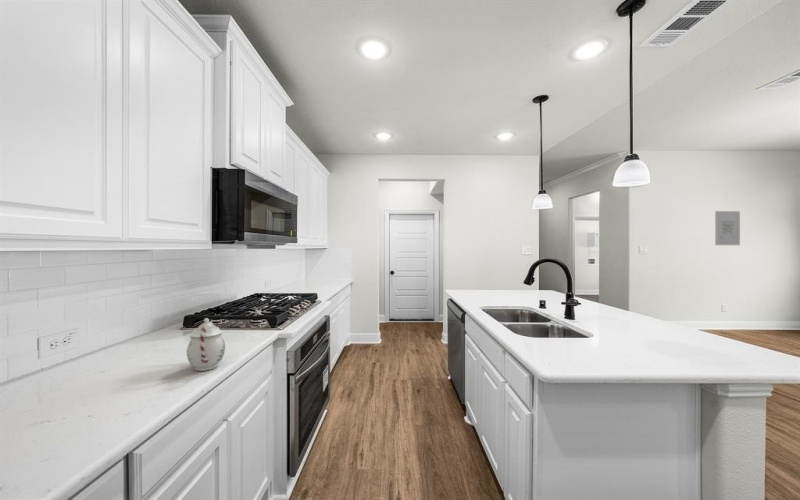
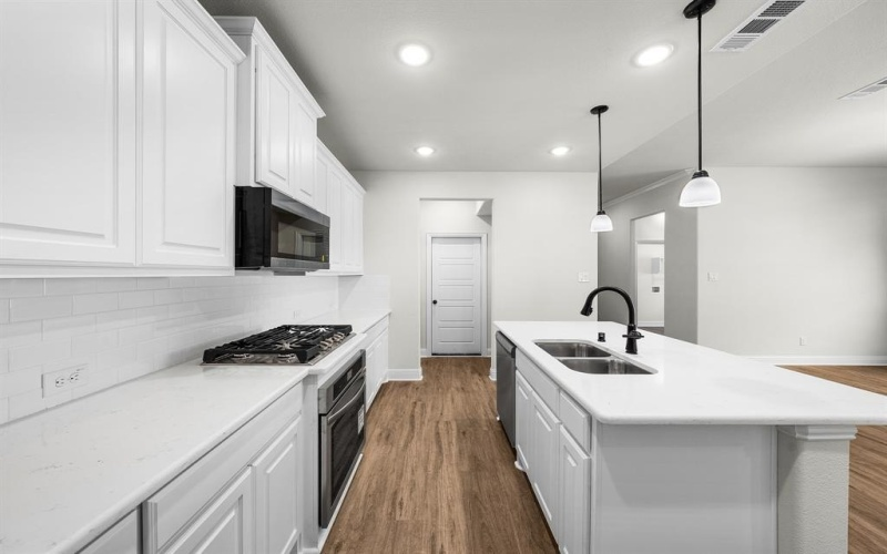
- teapot (206, 342)
- wall art (727, 228)
